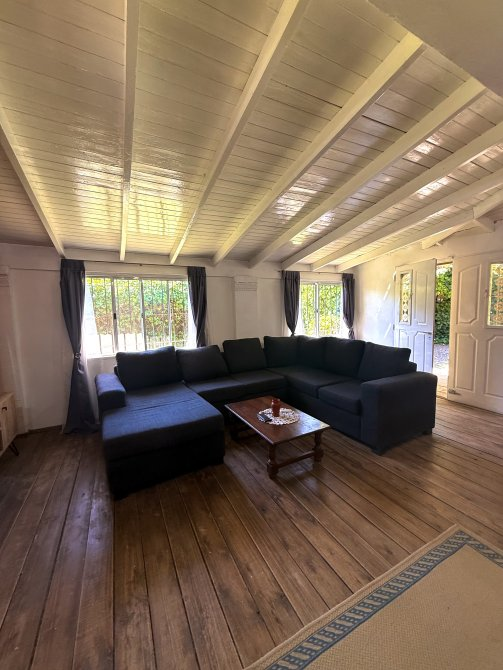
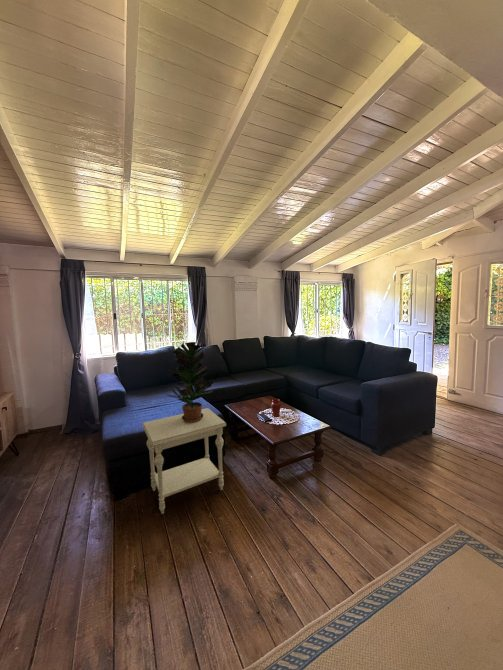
+ potted plant (192, 382)
+ side table (187, 463)
